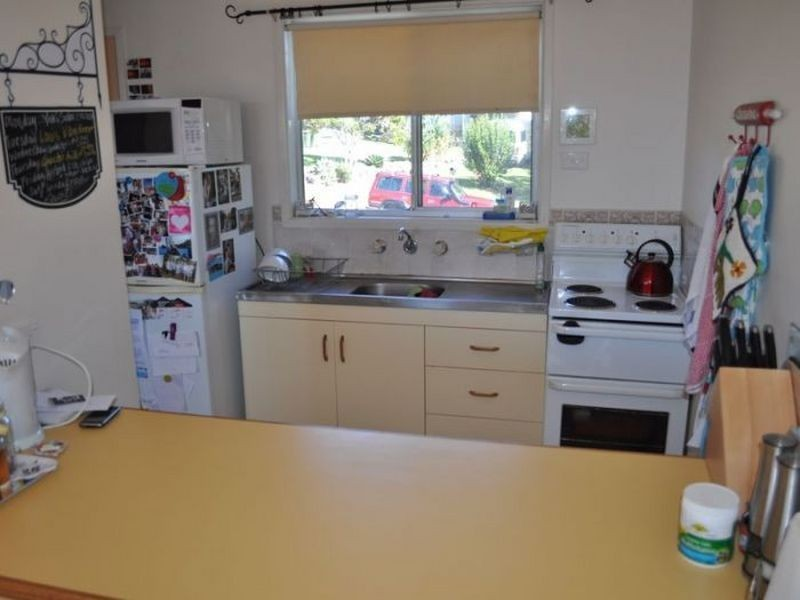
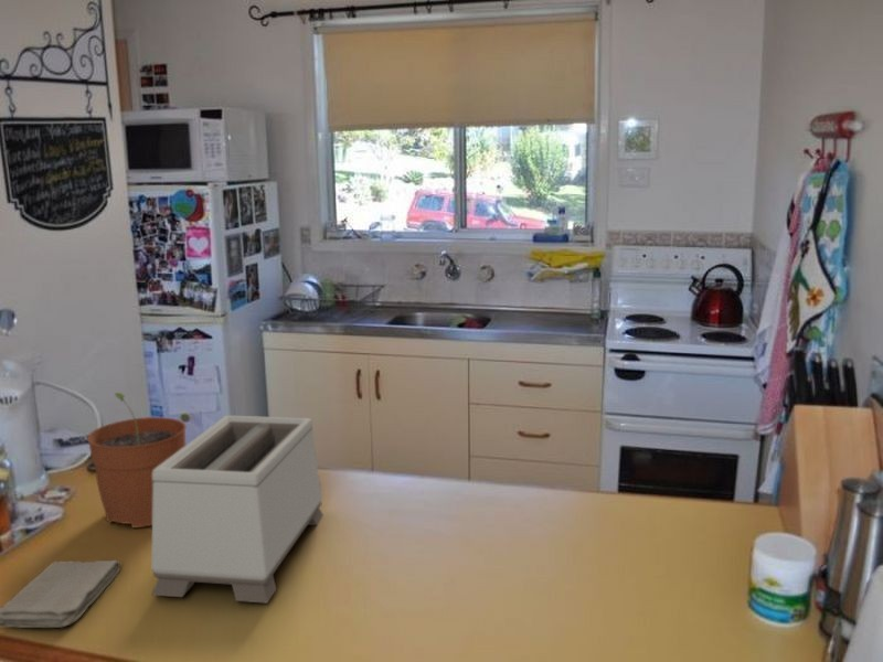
+ toaster (246, 494)
+ washcloth (61, 590)
+ plant pot (139, 451)
